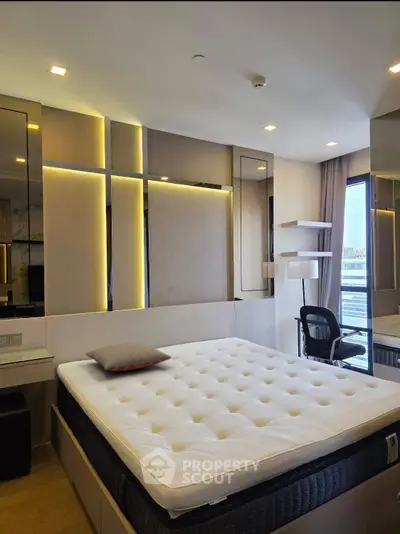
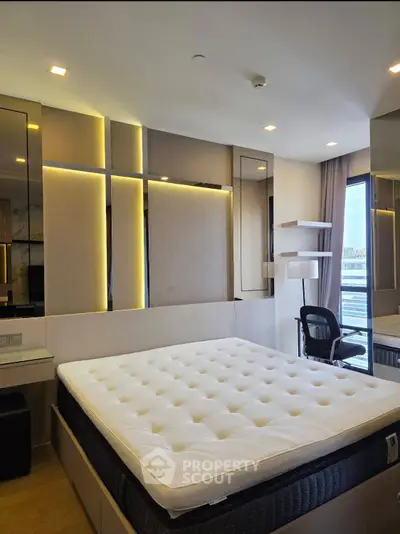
- pillow (127, 355)
